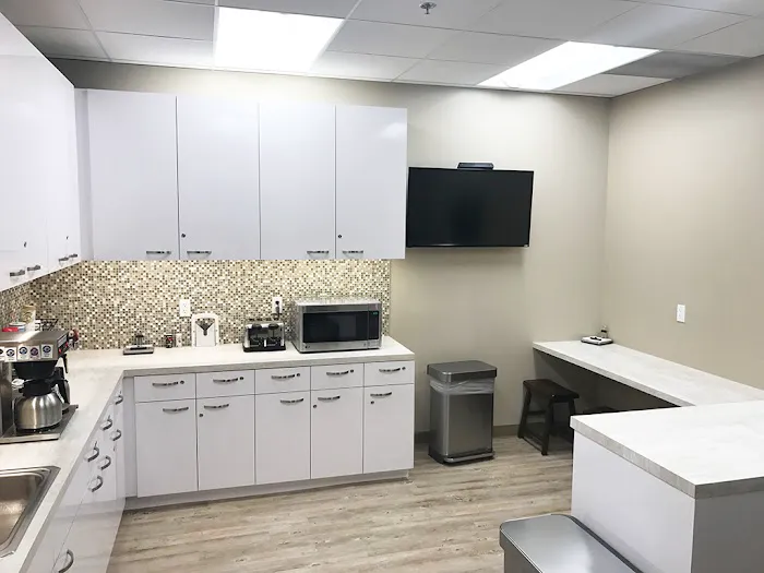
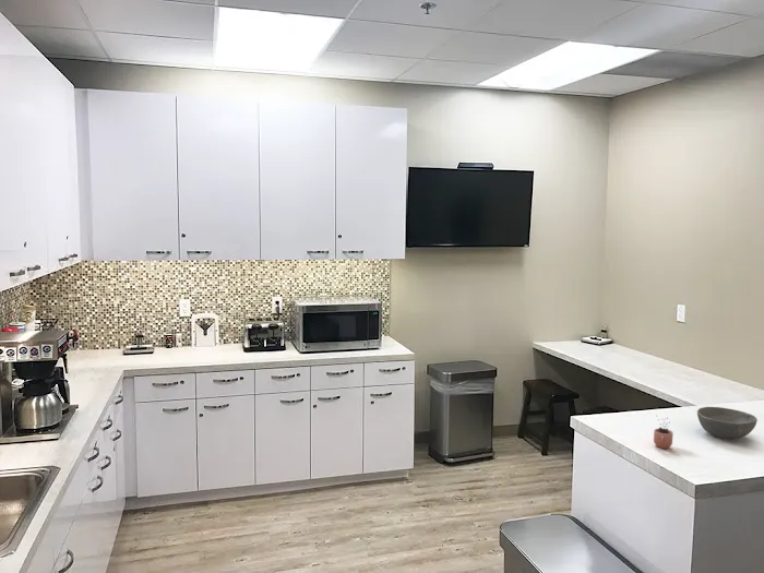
+ cocoa (662, 431)
+ bowl (726, 425)
